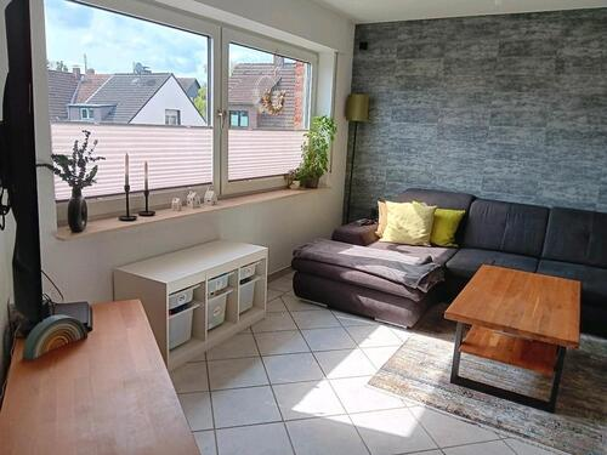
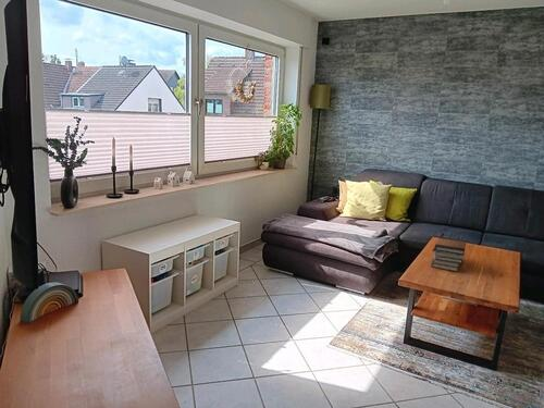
+ book stack (448, 254)
